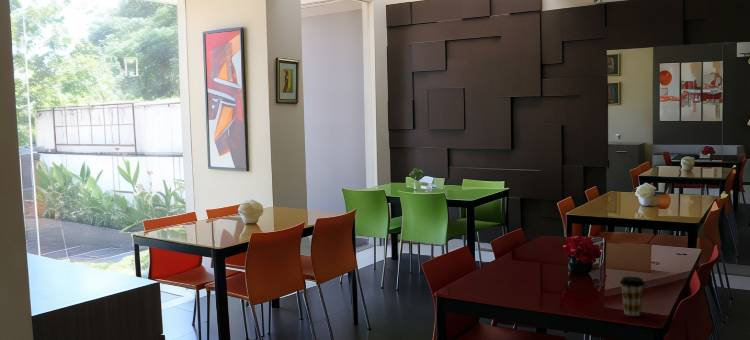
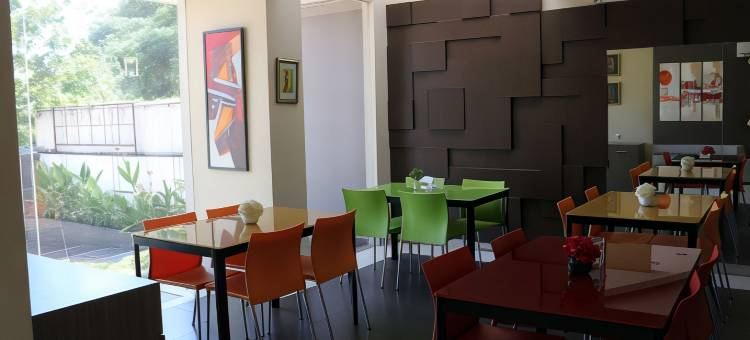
- coffee cup (632, 296)
